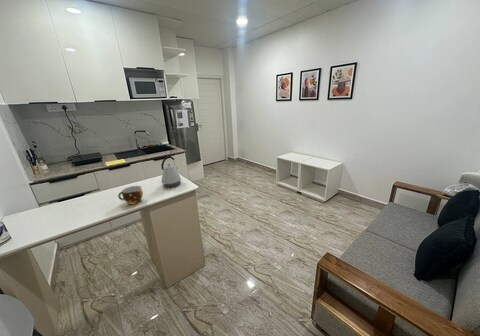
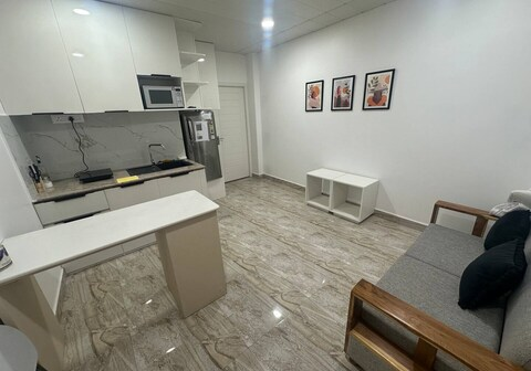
- cup (131, 196)
- kettle (170, 170)
